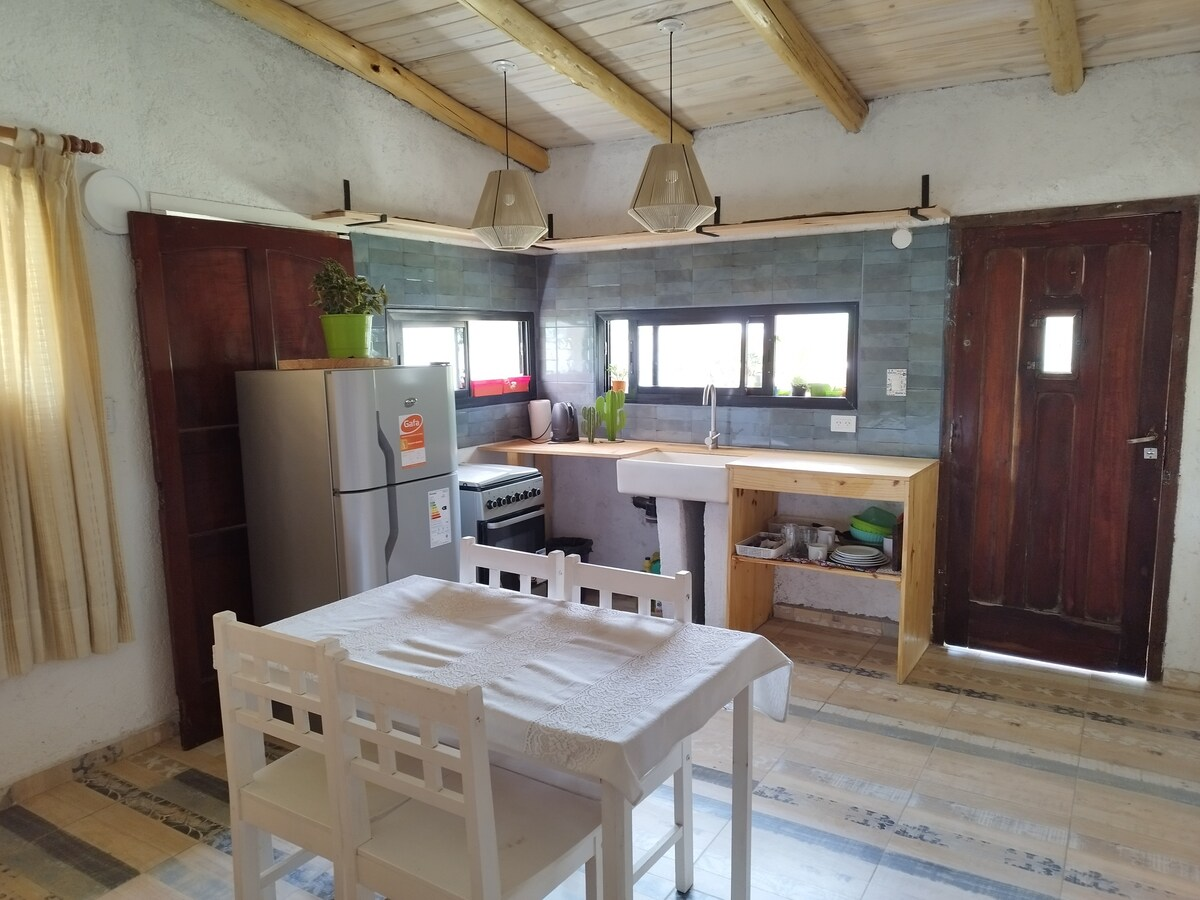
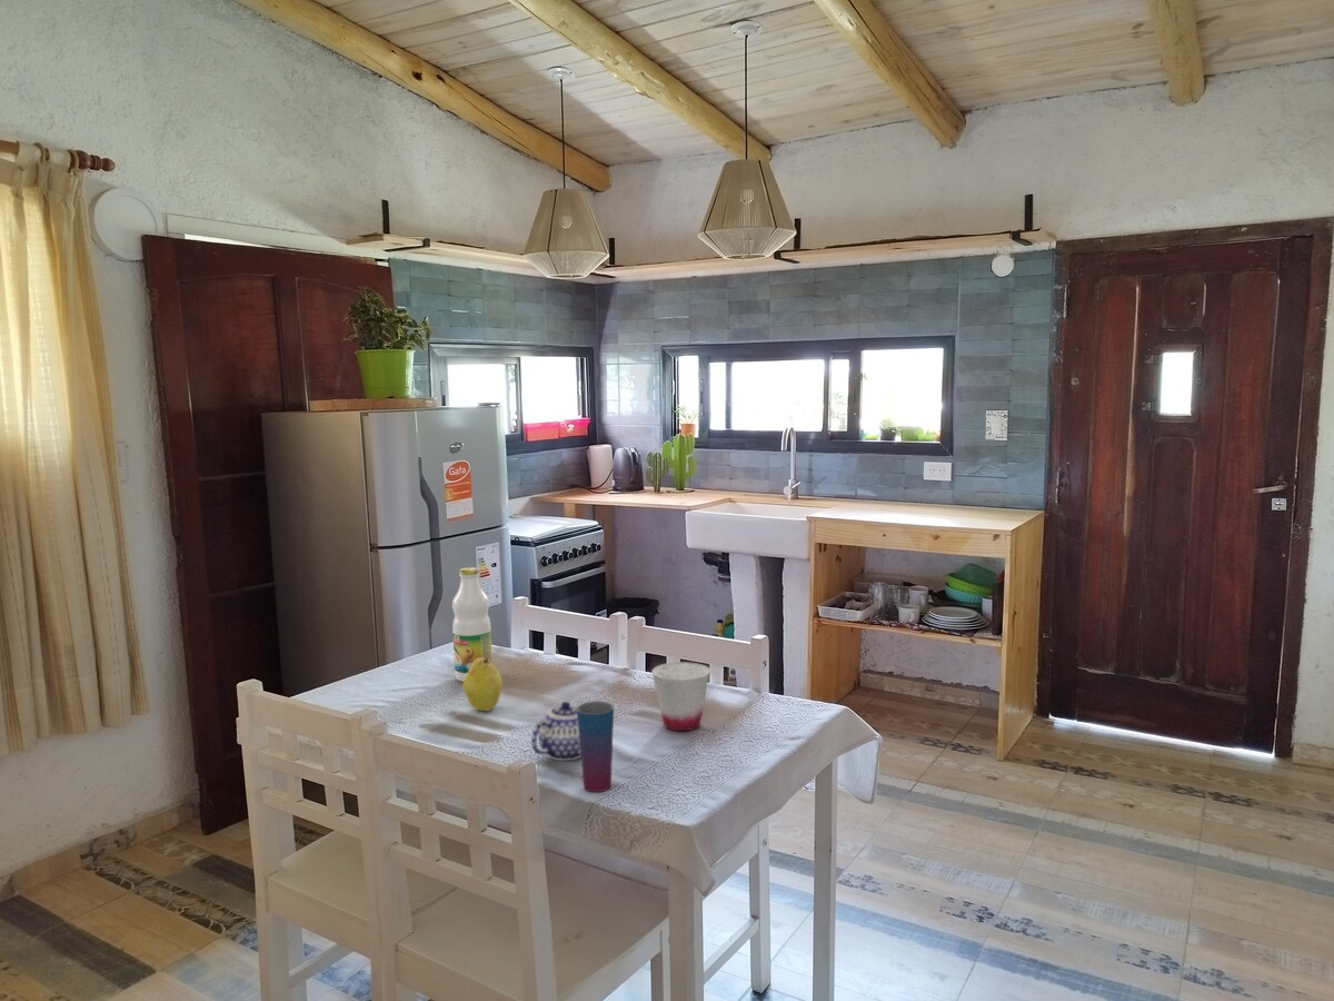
+ cup (596, 746)
+ fruit (482, 683)
+ bottle (471, 623)
+ teapot (565, 727)
+ cup (681, 697)
